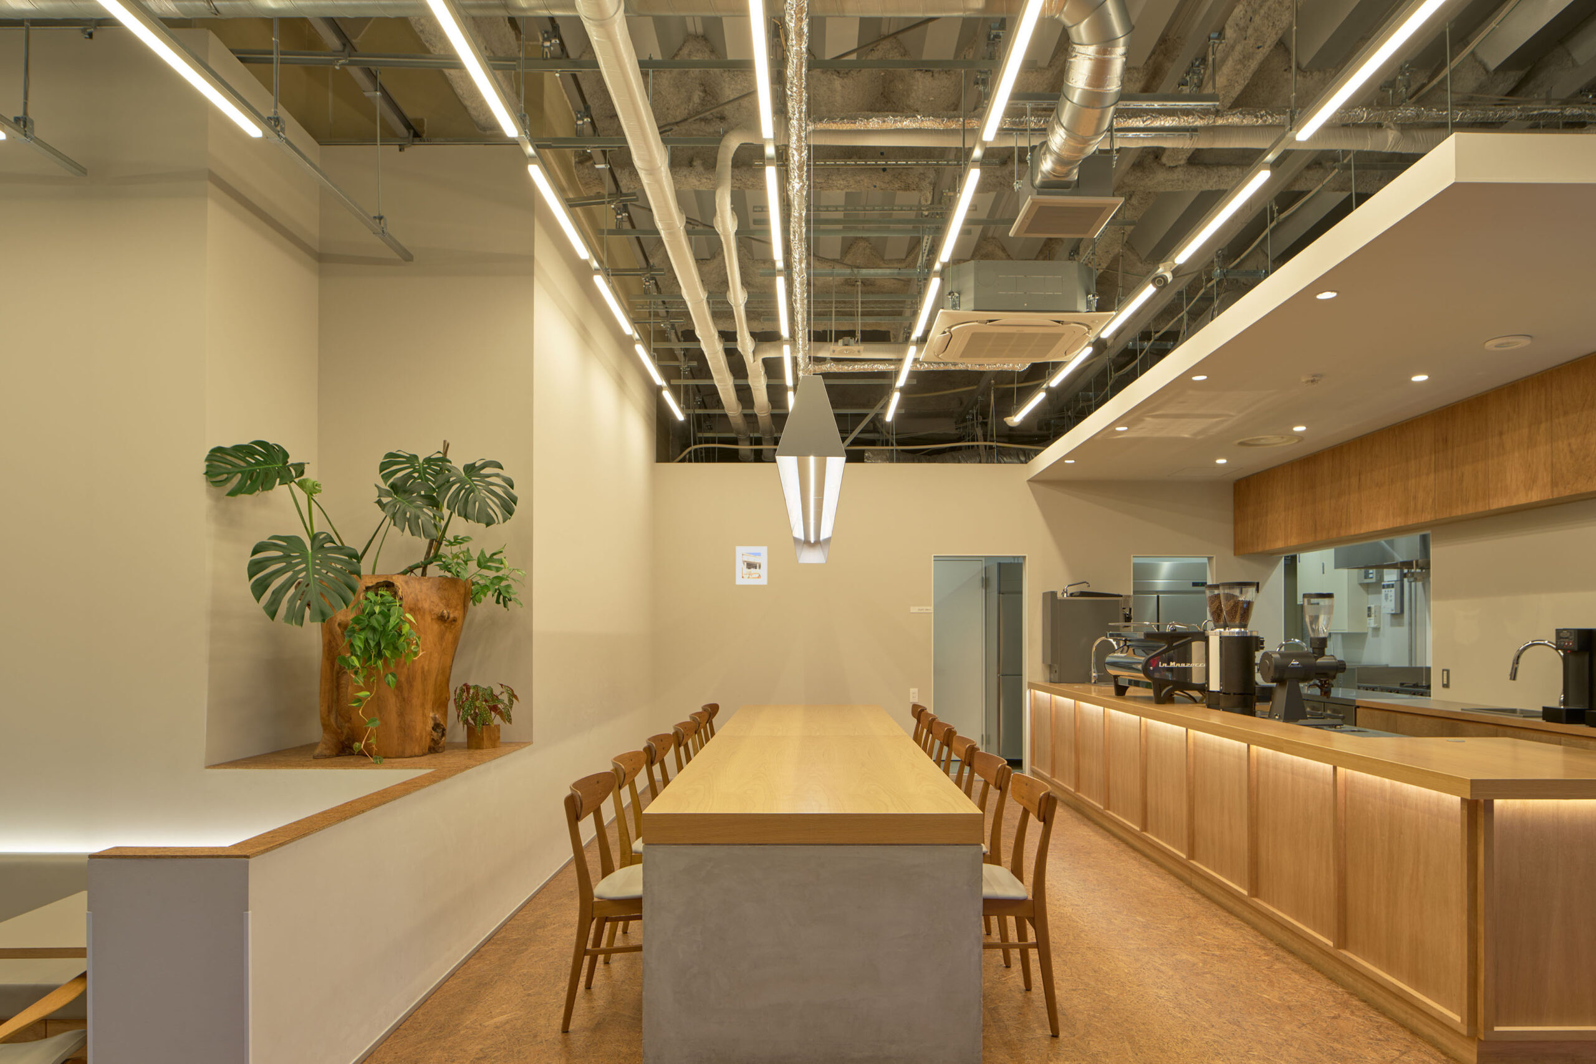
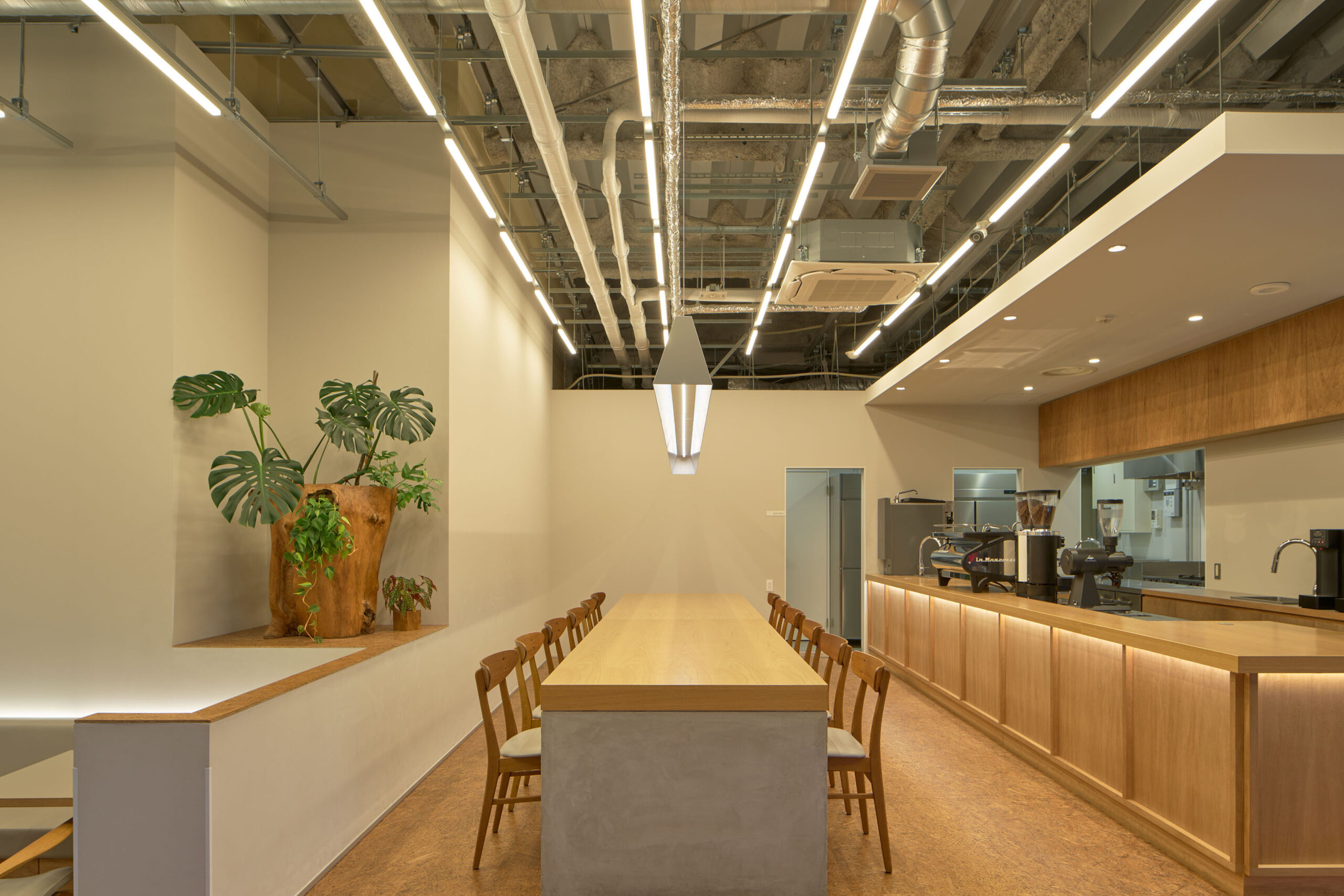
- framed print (752, 565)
